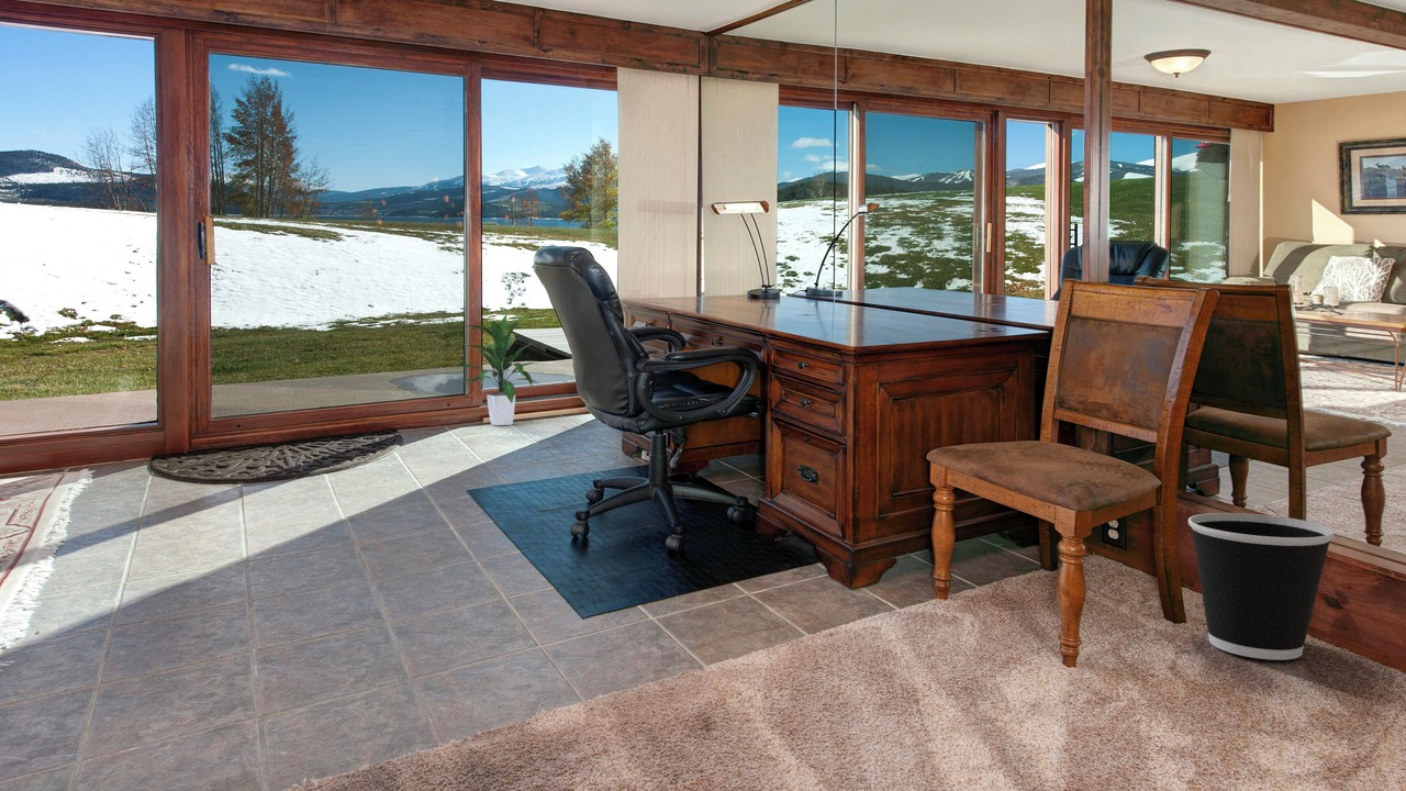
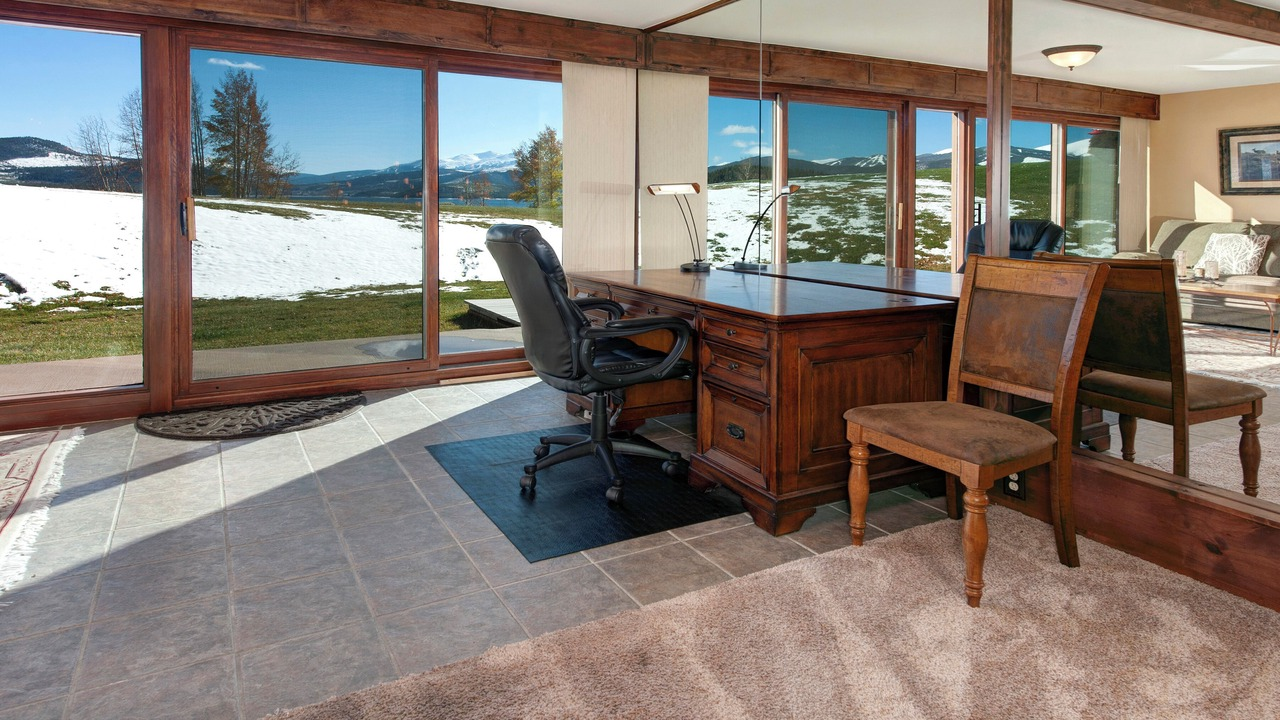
- indoor plant (499, 368)
- wastebasket (1257, 586)
